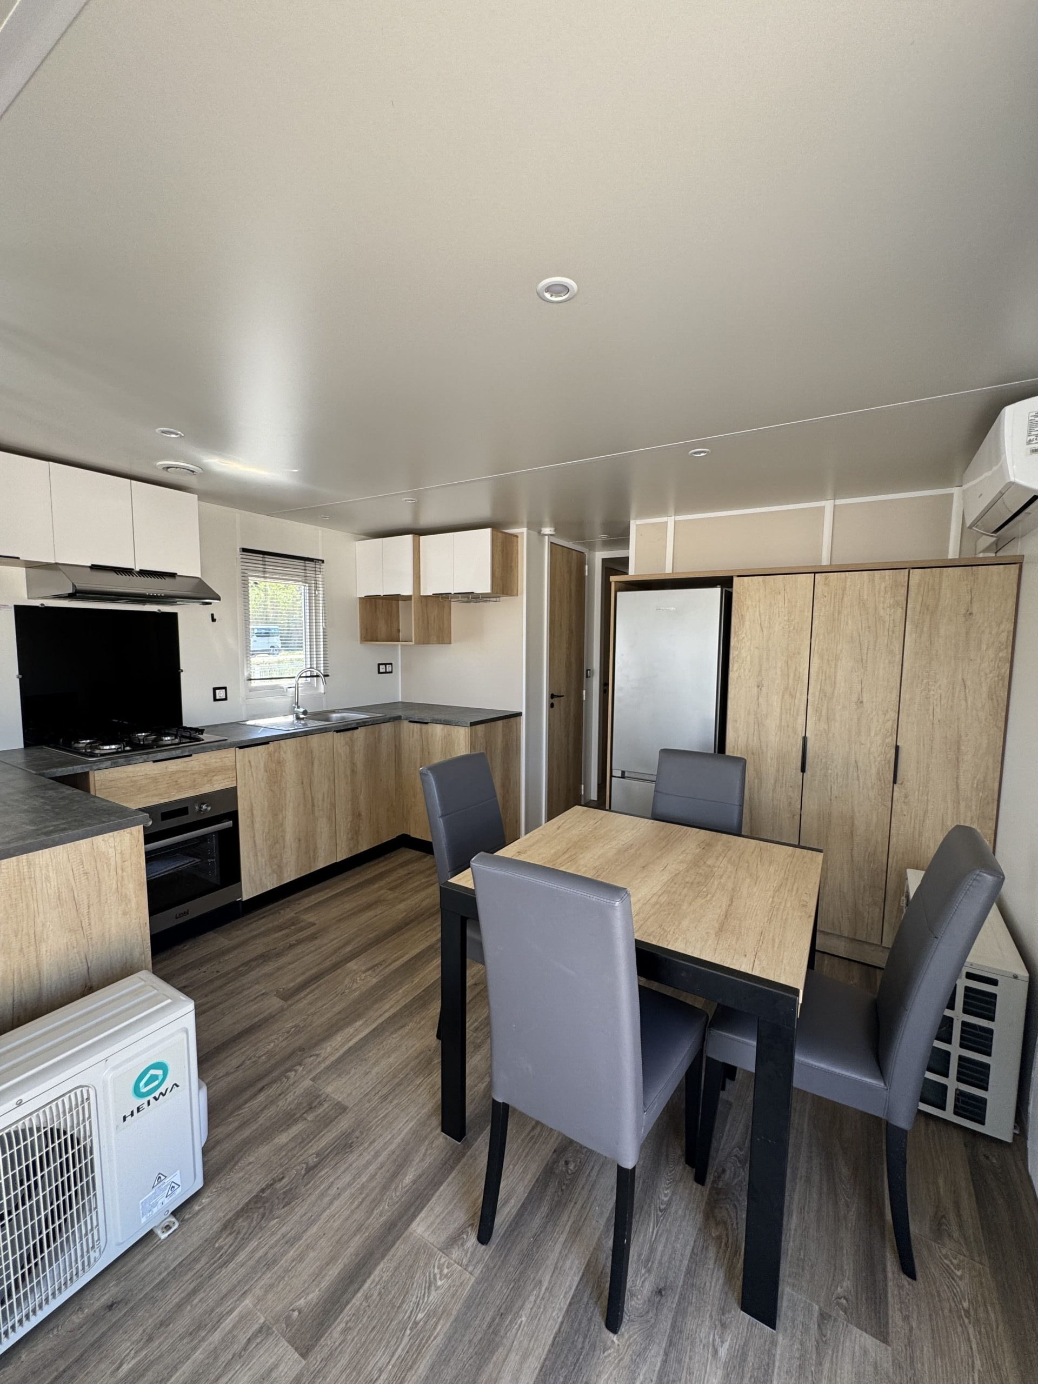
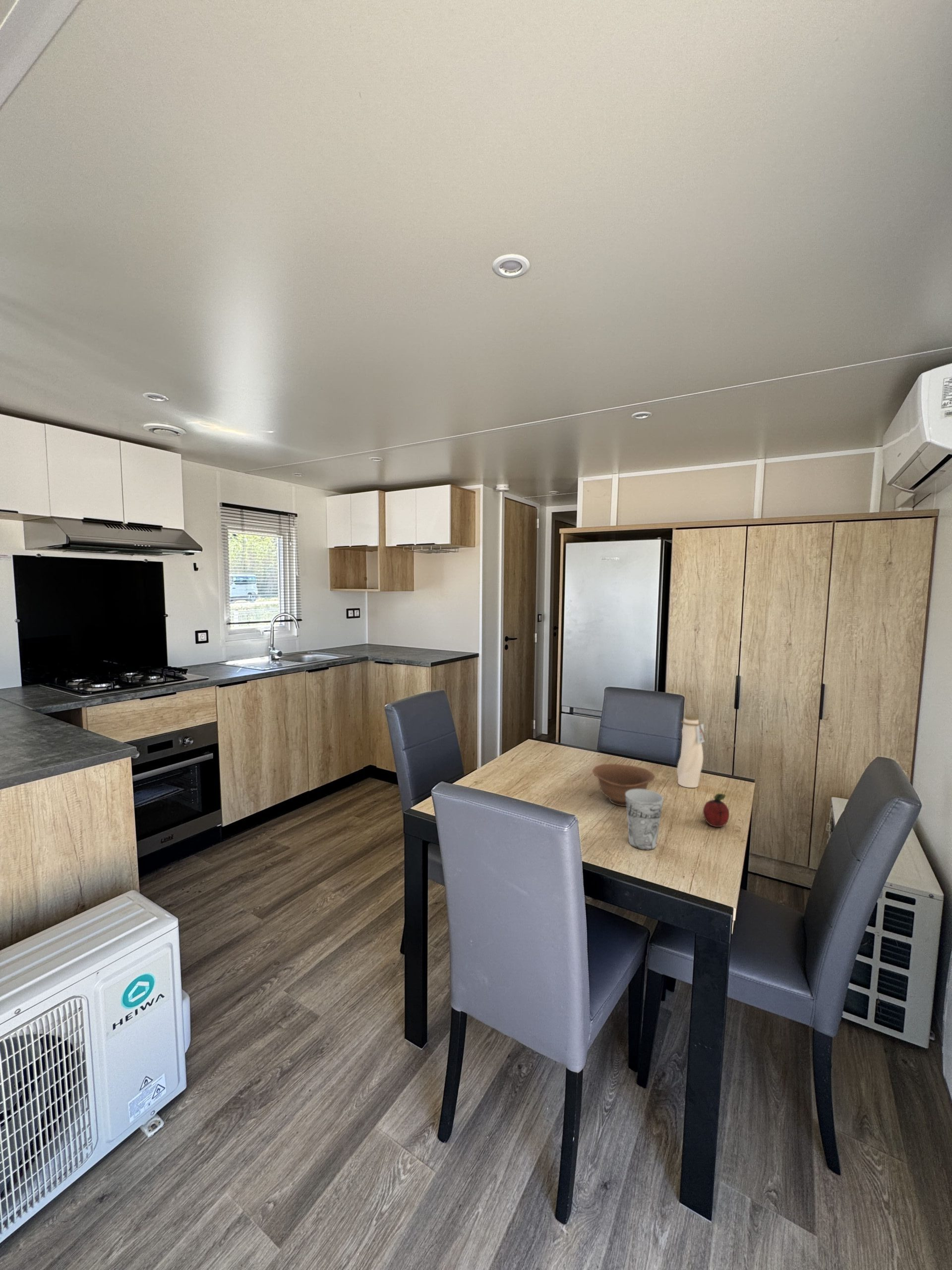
+ water bottle (691, 750)
+ cup (643, 820)
+ fruit (717, 810)
+ bowl (622, 787)
